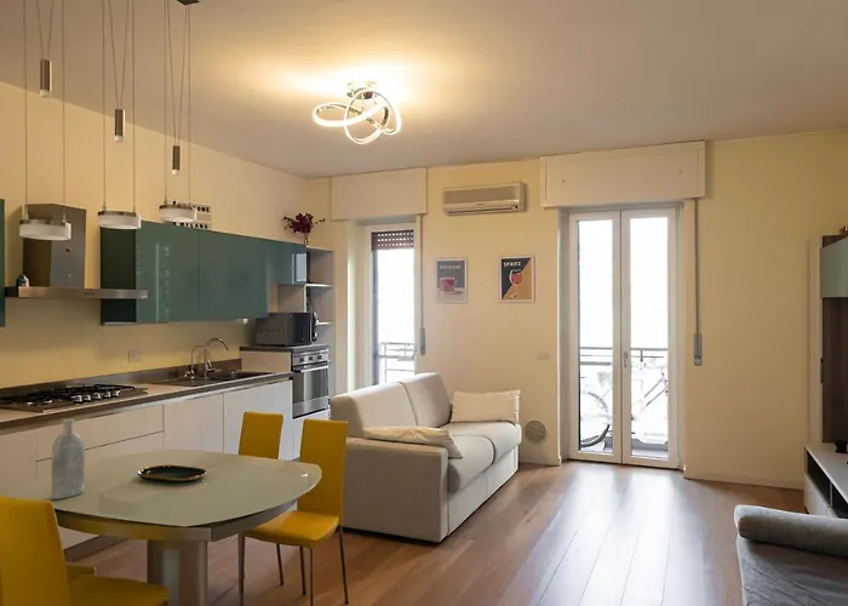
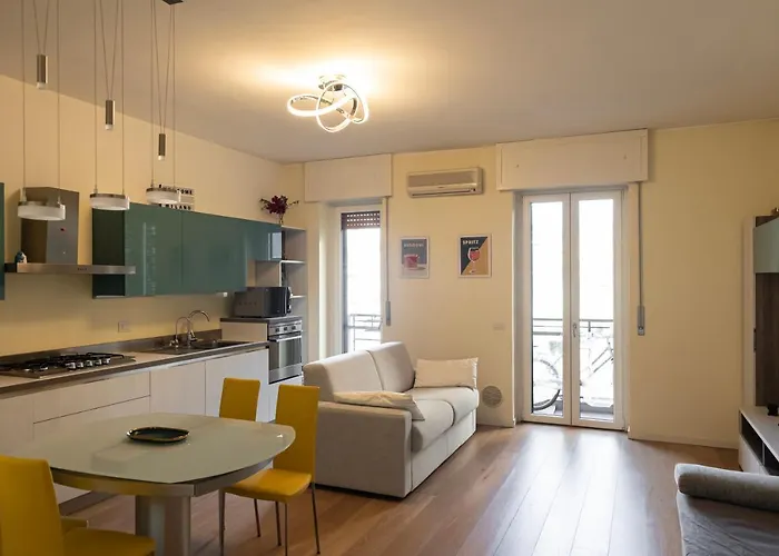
- bottle (68, 457)
